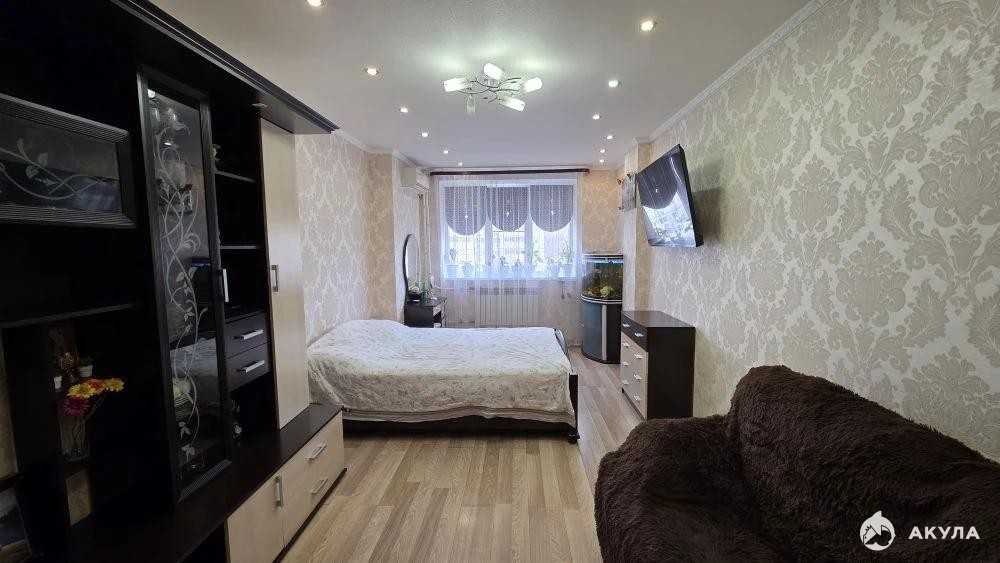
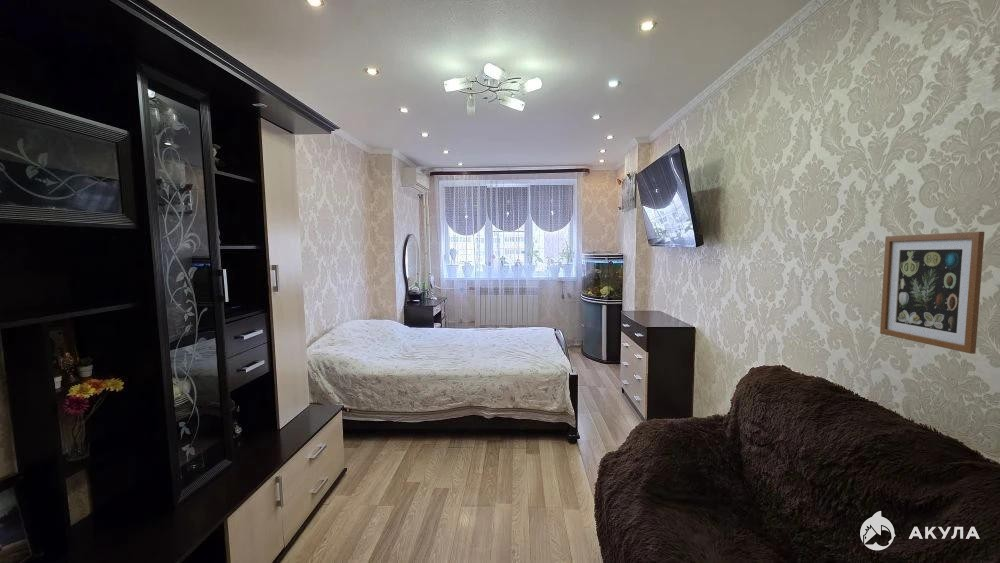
+ wall art (925, 288)
